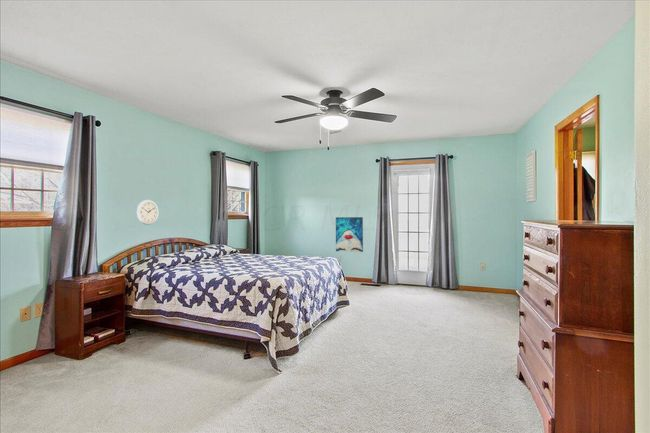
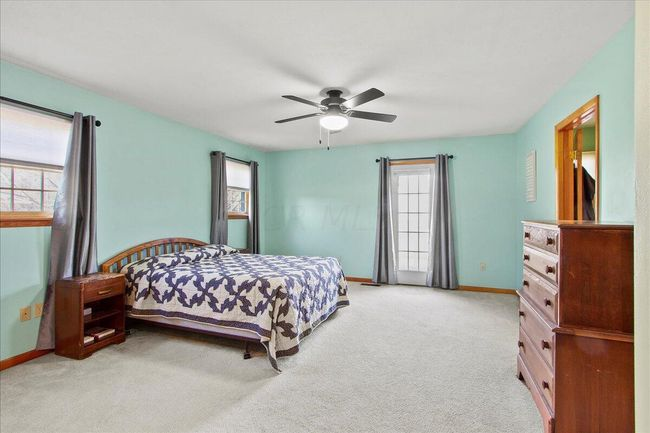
- wall art (349, 234)
- wall clock (148, 212)
